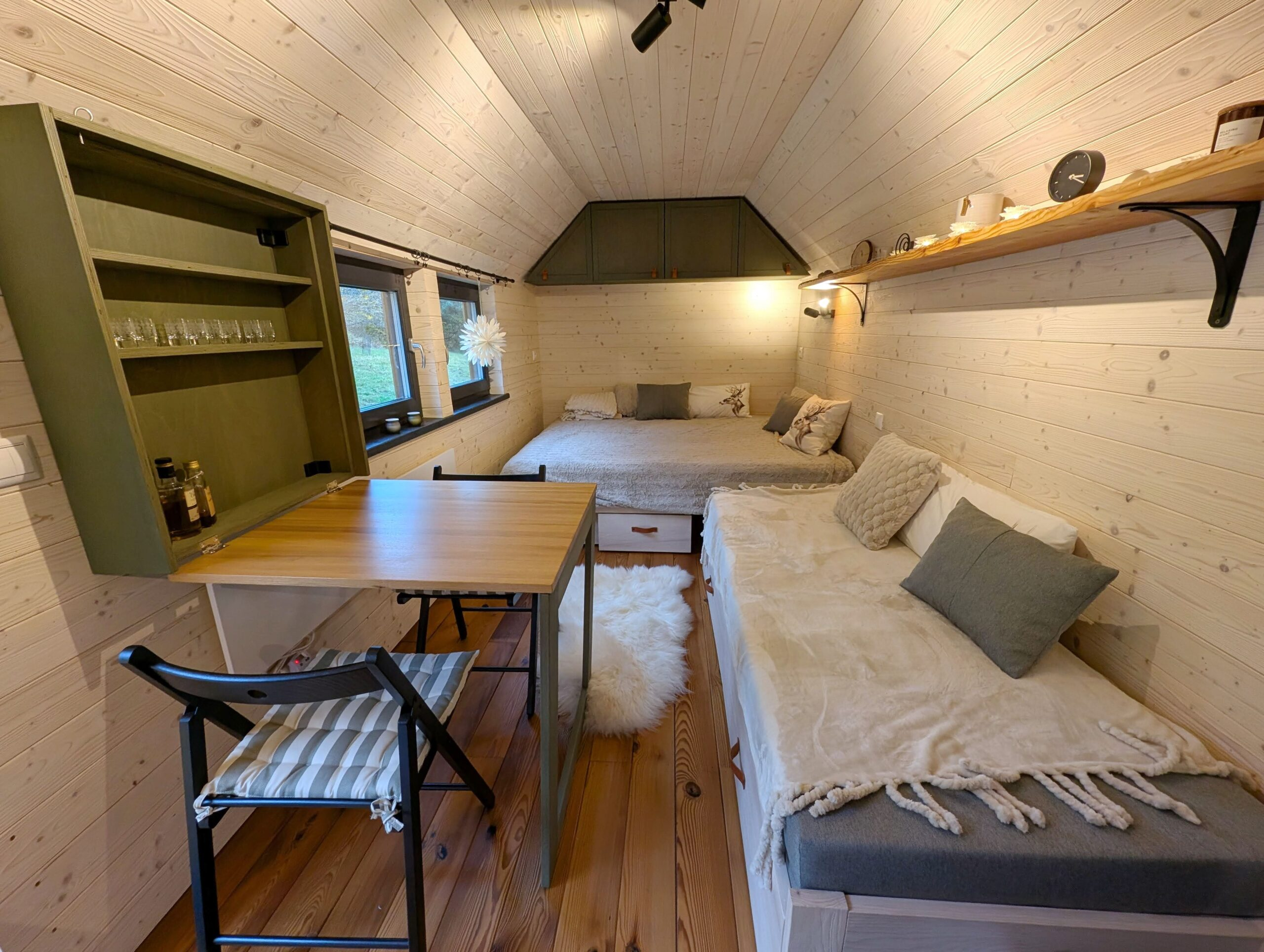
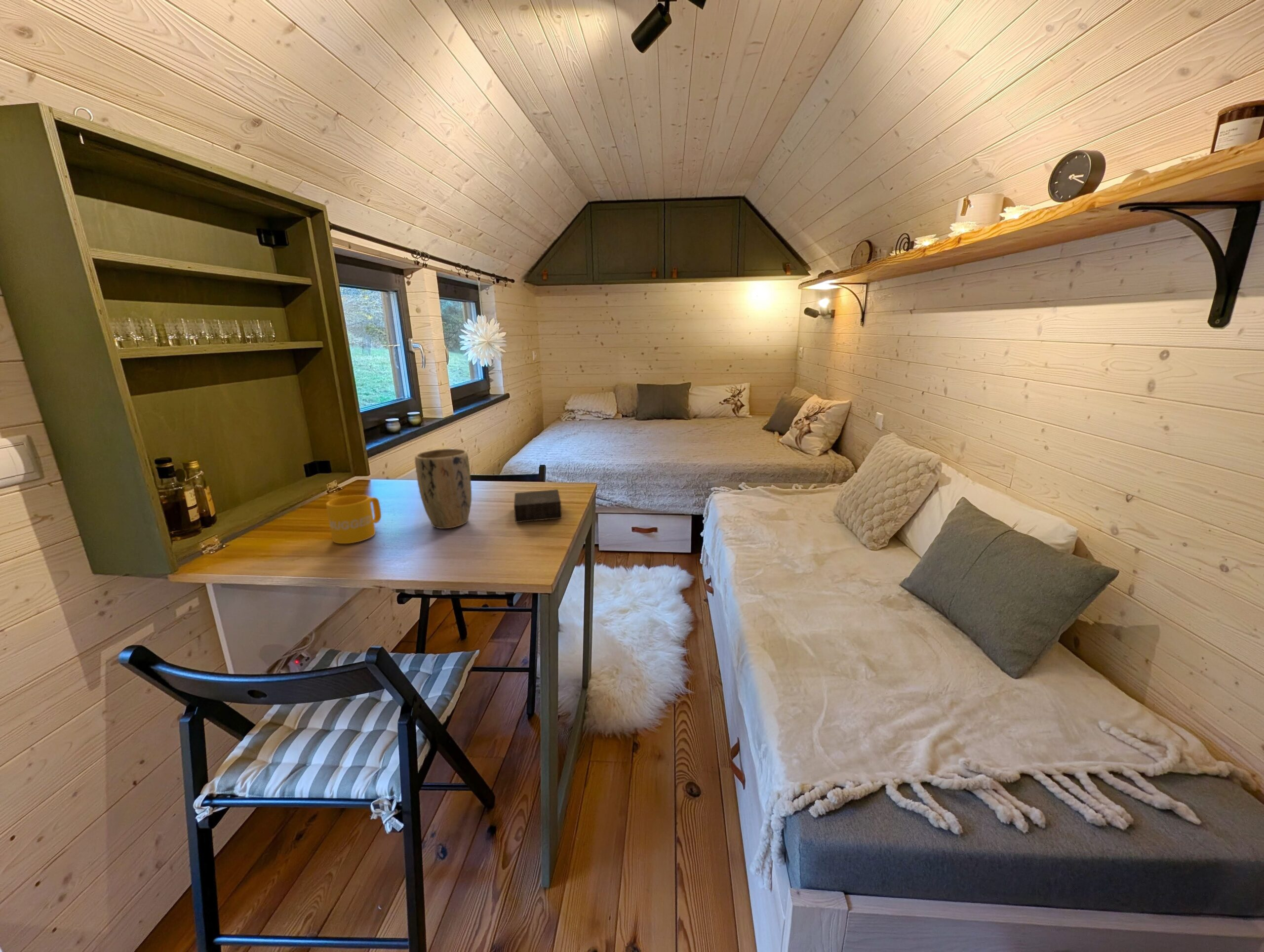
+ plant pot (445, 488)
+ mug (357, 516)
+ book (538, 506)
